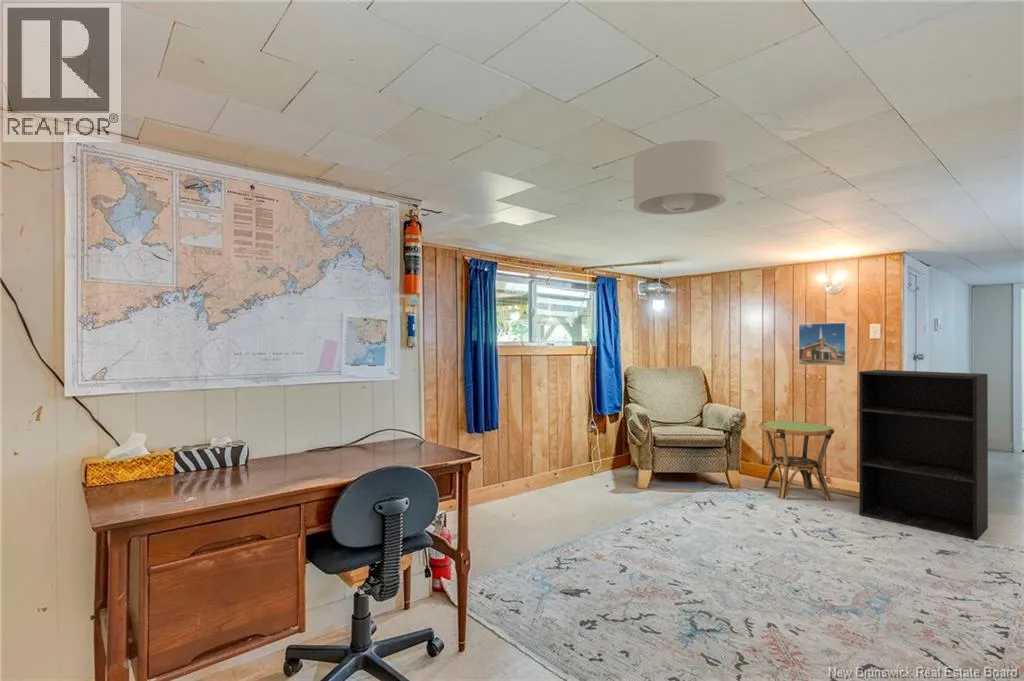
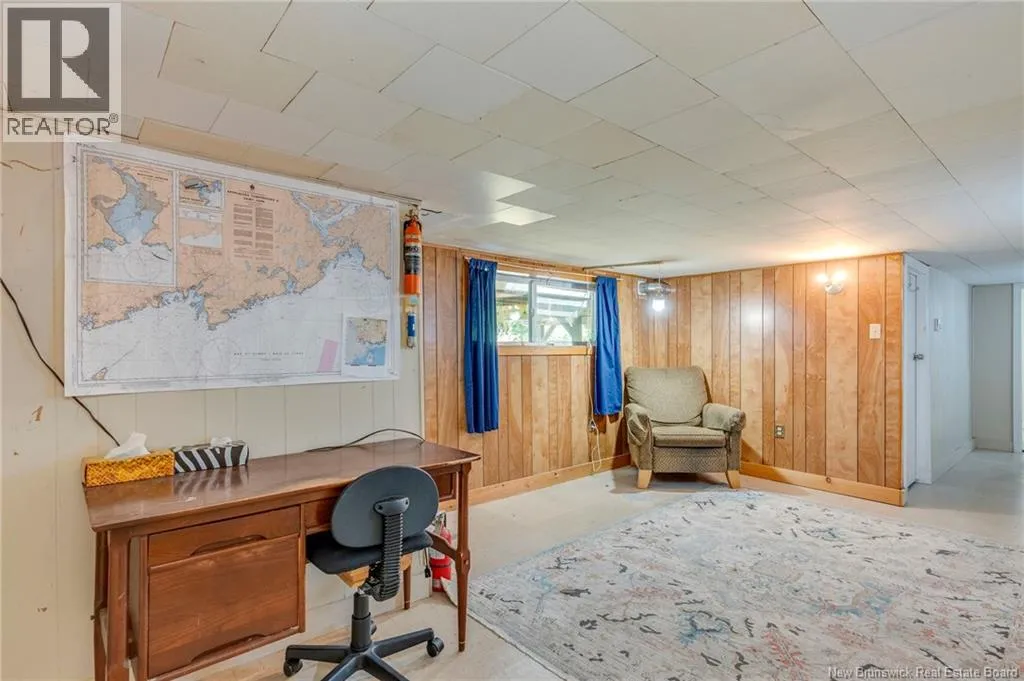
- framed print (822, 344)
- bookshelf (921, 446)
- side table (795, 459)
- ceiling light (678, 183)
